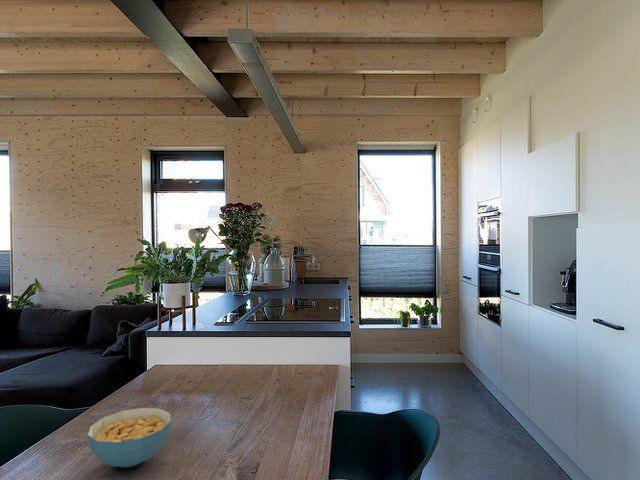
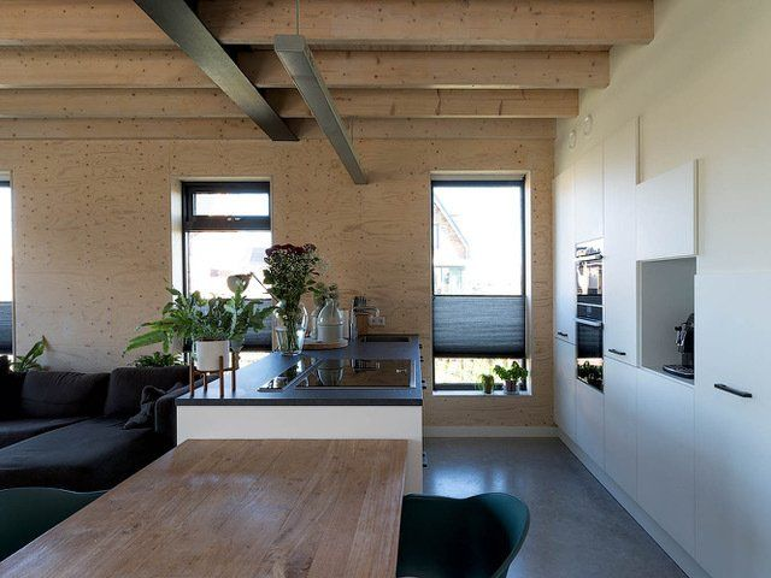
- cereal bowl (131, 442)
